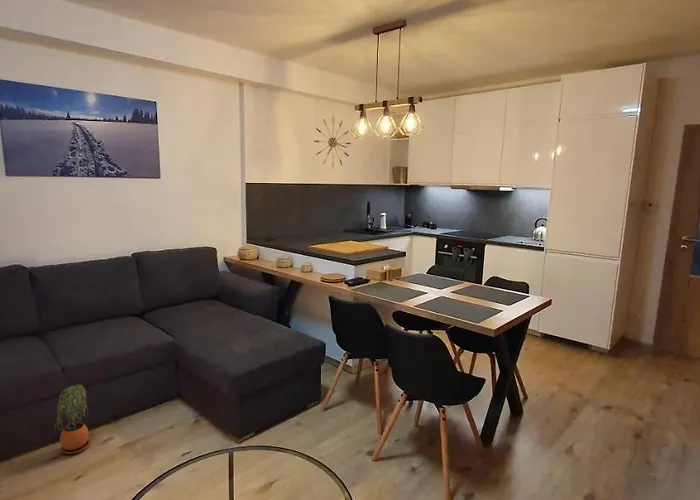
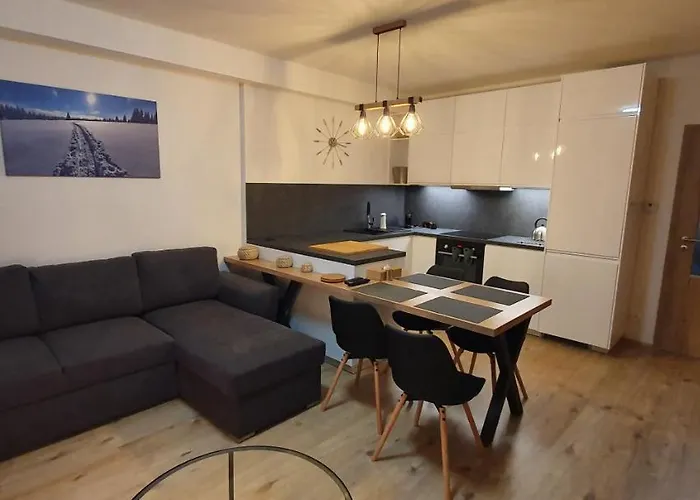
- potted plant (72, 418)
